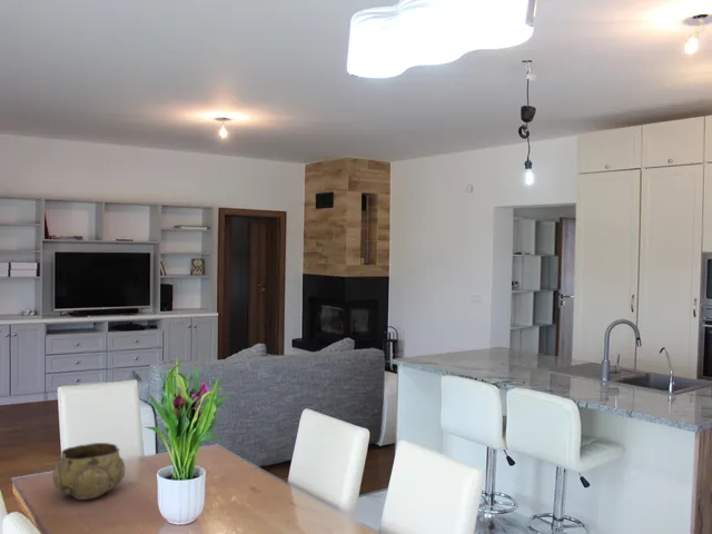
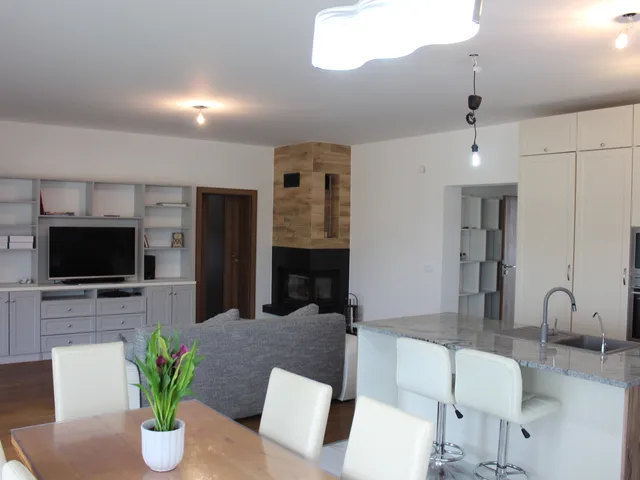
- decorative bowl (89, 472)
